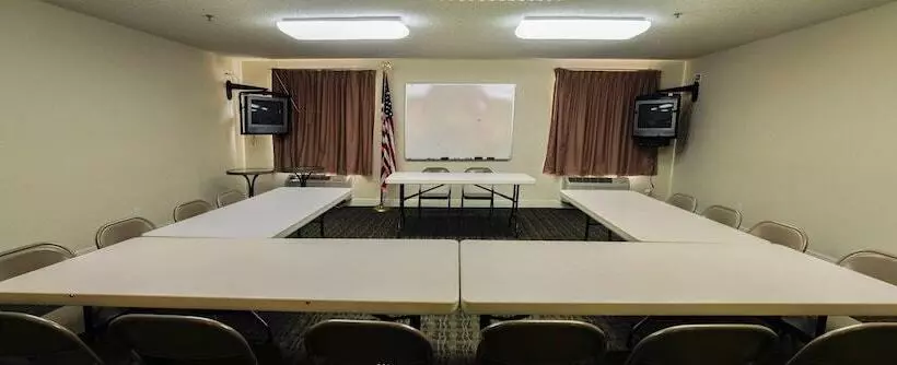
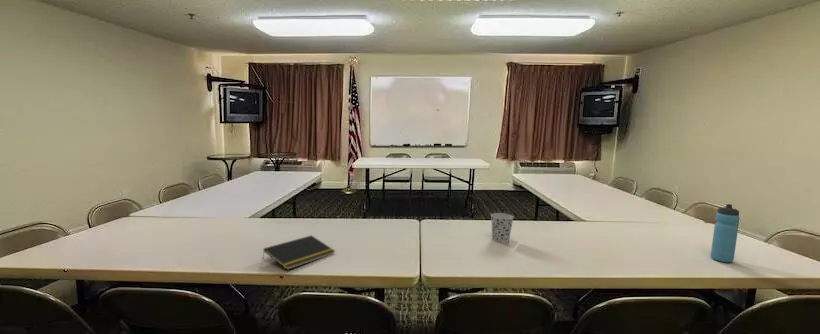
+ water bottle (725, 232)
+ cup (501, 228)
+ notepad (300, 251)
